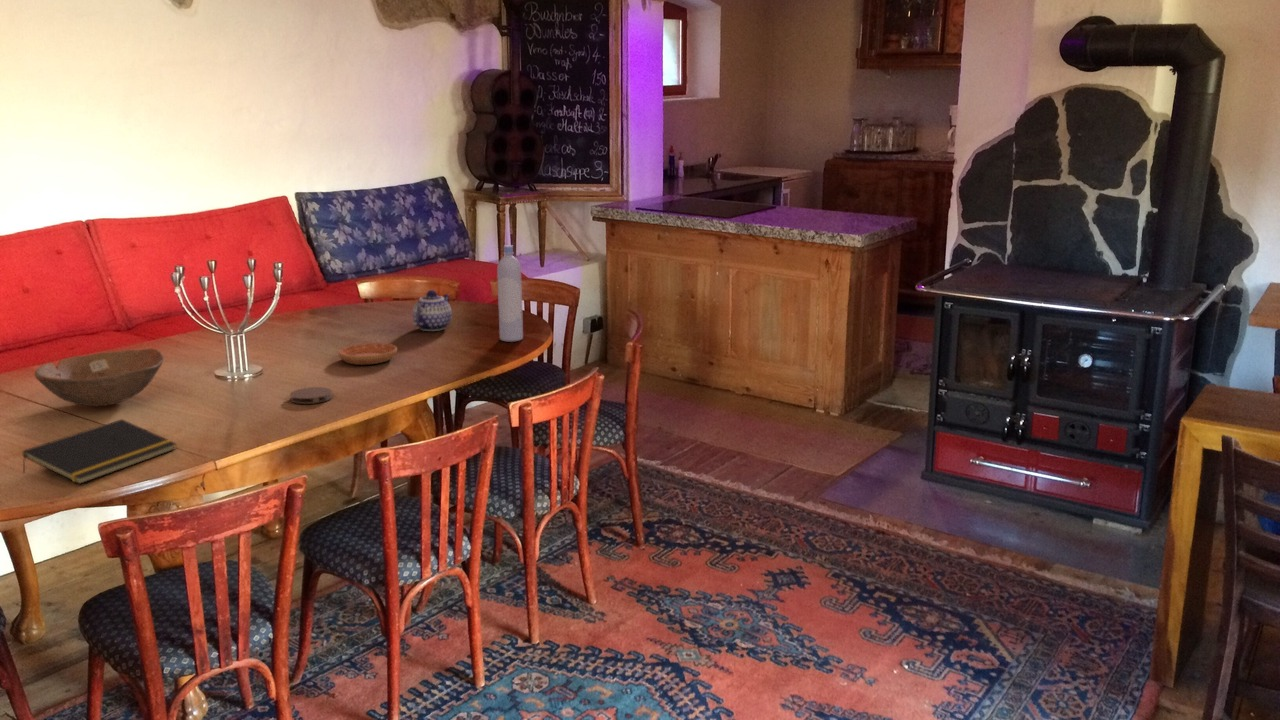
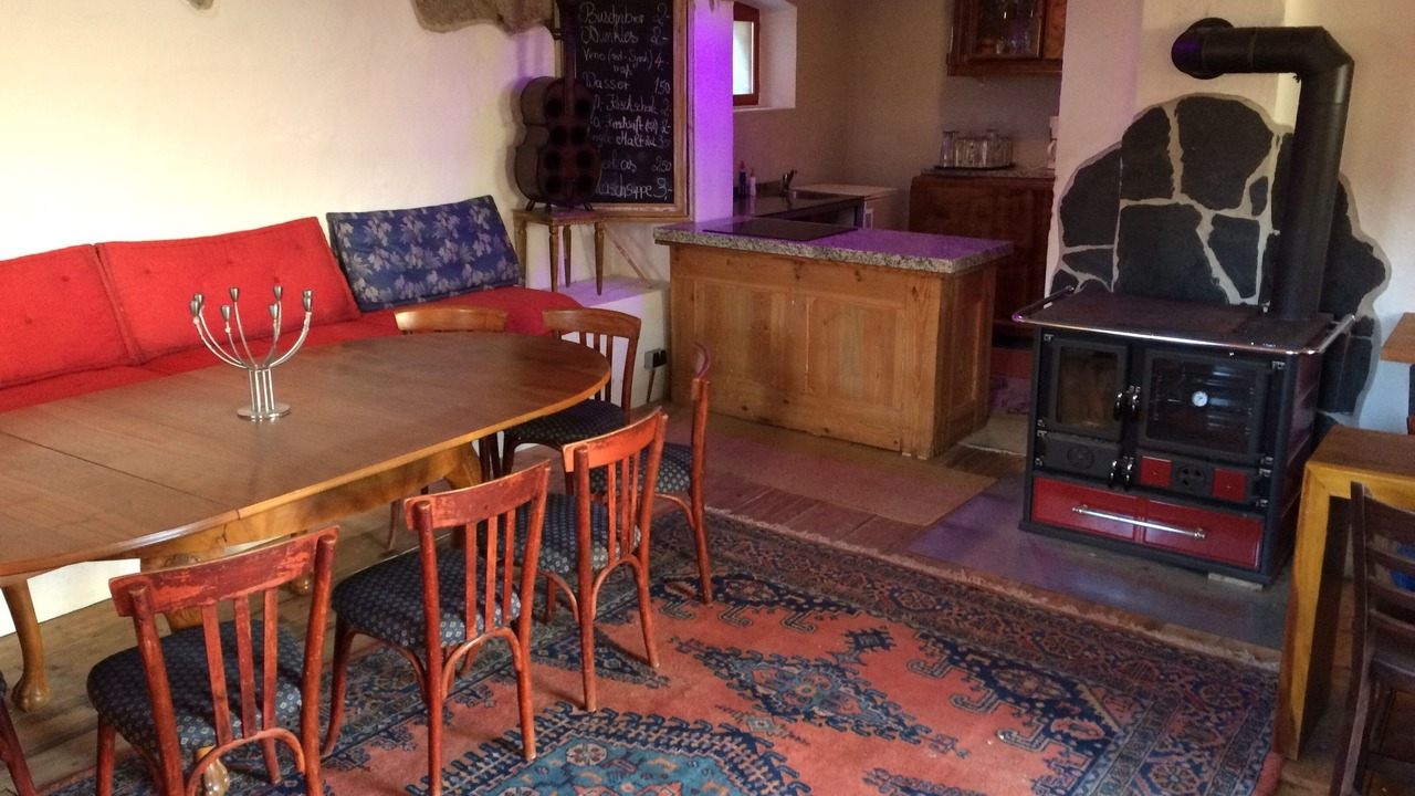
- bowl (104, 382)
- notepad (101, 449)
- bottle (509, 293)
- saucer (368, 354)
- coaster (311, 395)
- teapot (432, 309)
